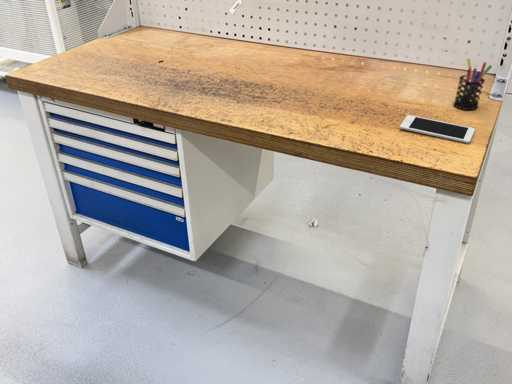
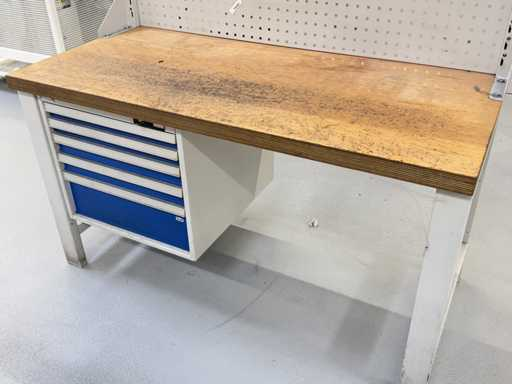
- pen holder (474, 82)
- cell phone (436, 128)
